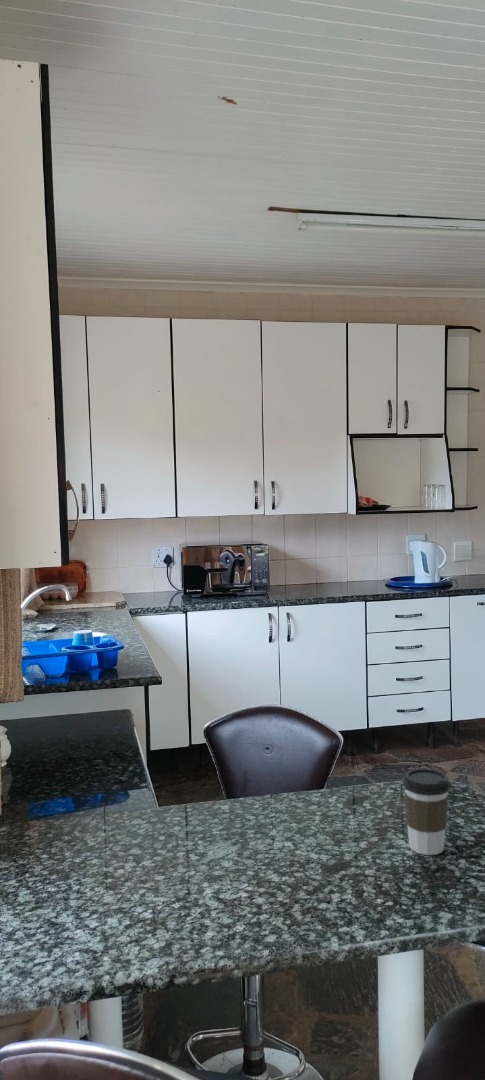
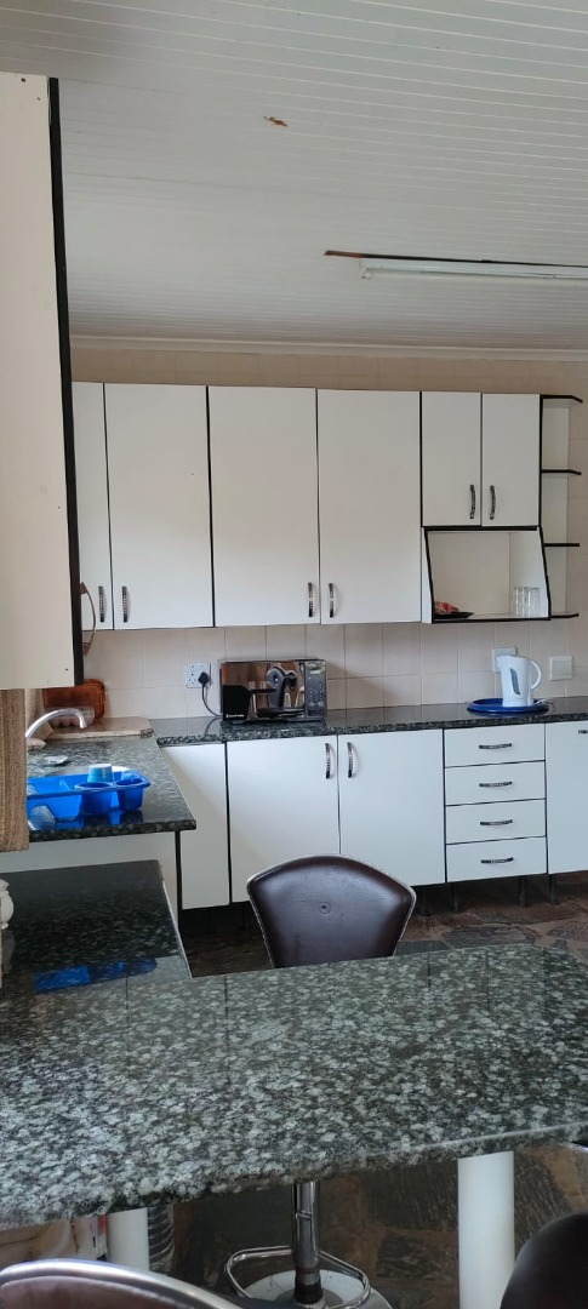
- coffee cup (426, 811)
